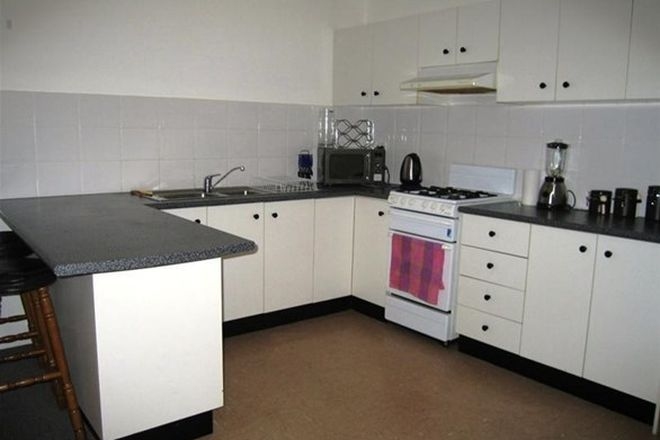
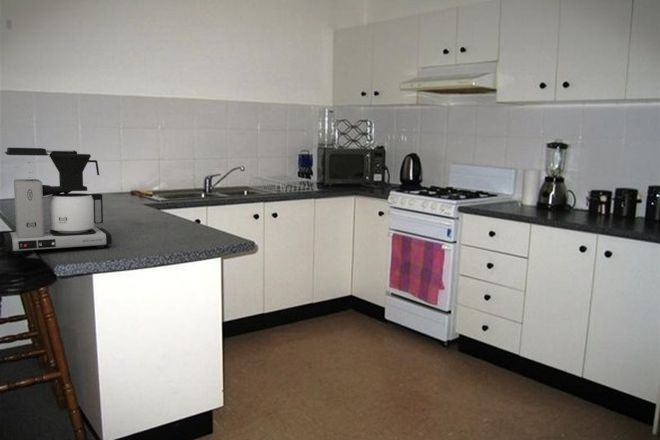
+ coffee maker (56, 198)
